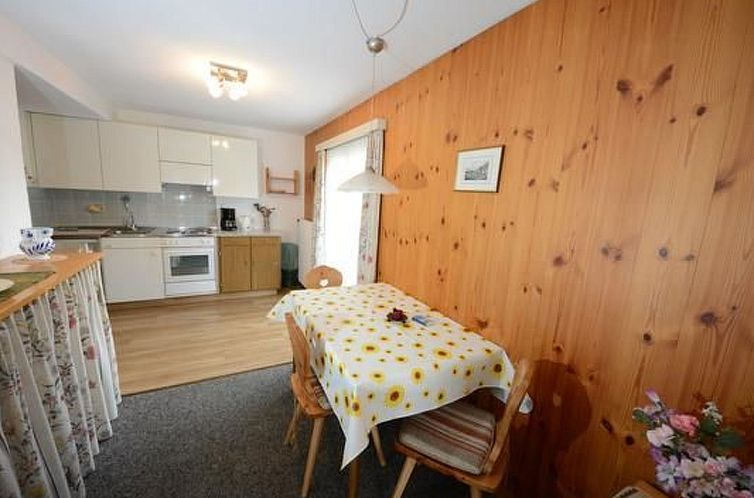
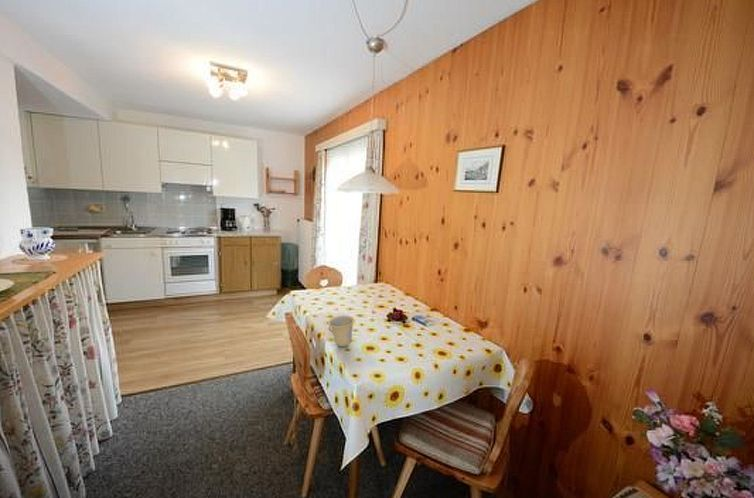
+ cup (341, 332)
